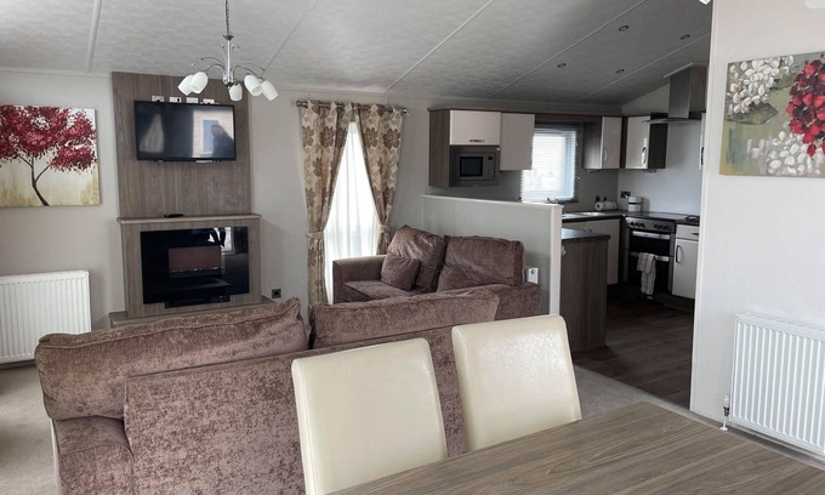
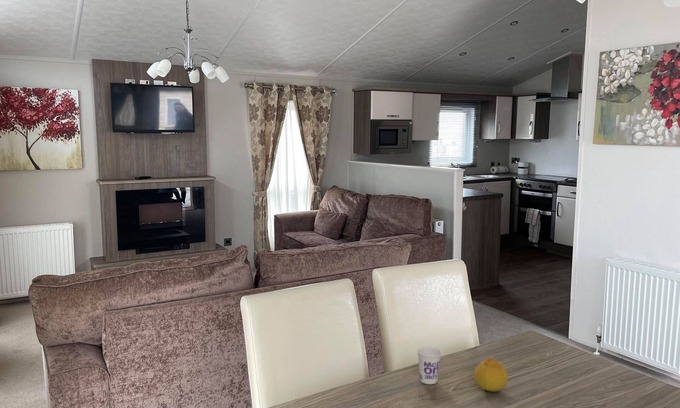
+ cup (428, 365)
+ fruit (491, 374)
